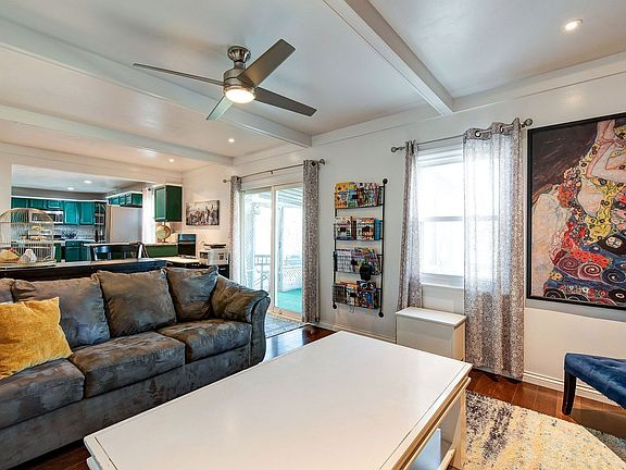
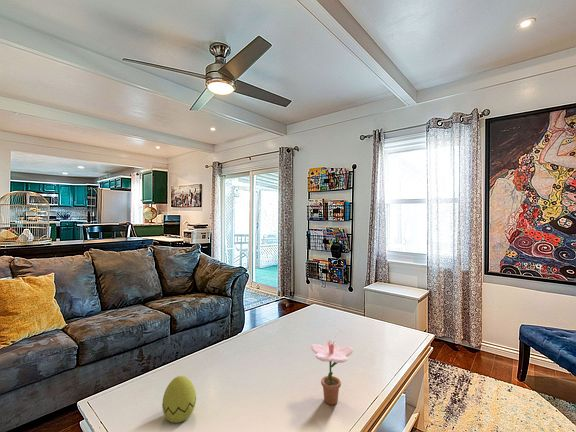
+ flower (331, 360)
+ decorative egg (179, 396)
